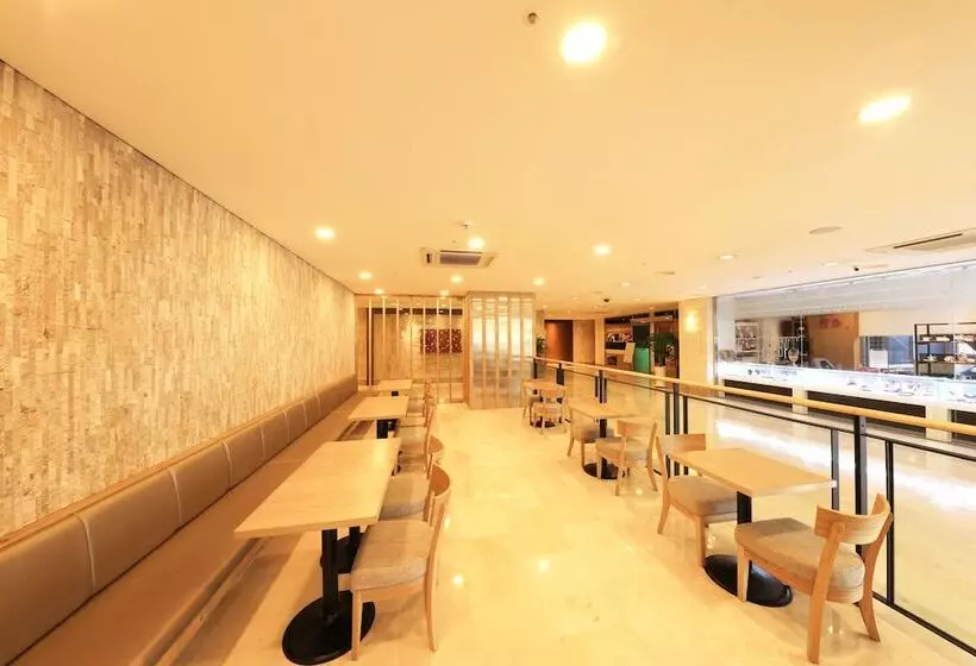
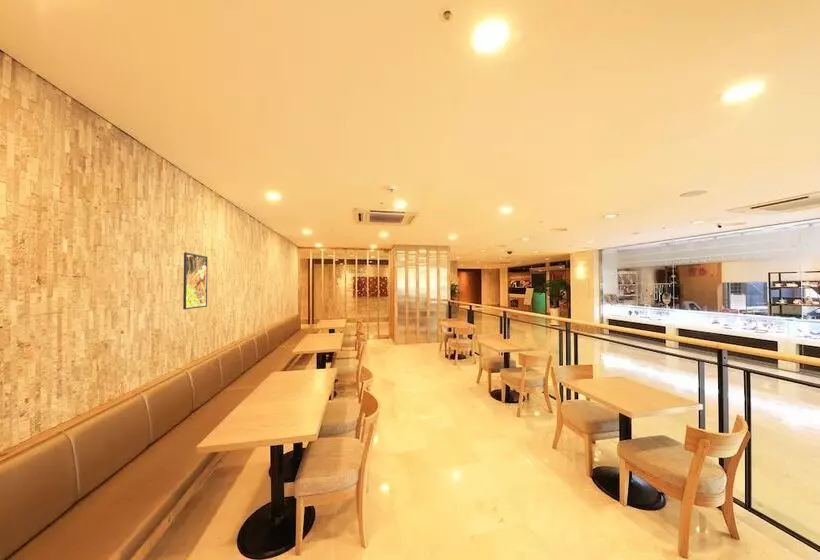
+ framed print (196, 281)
